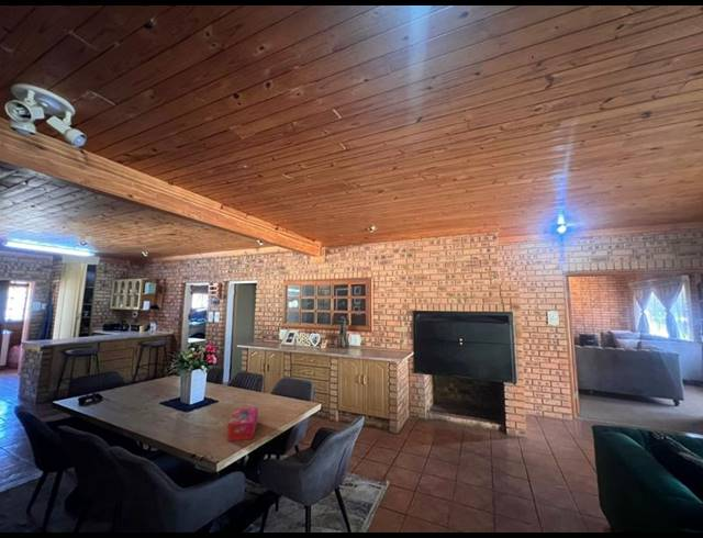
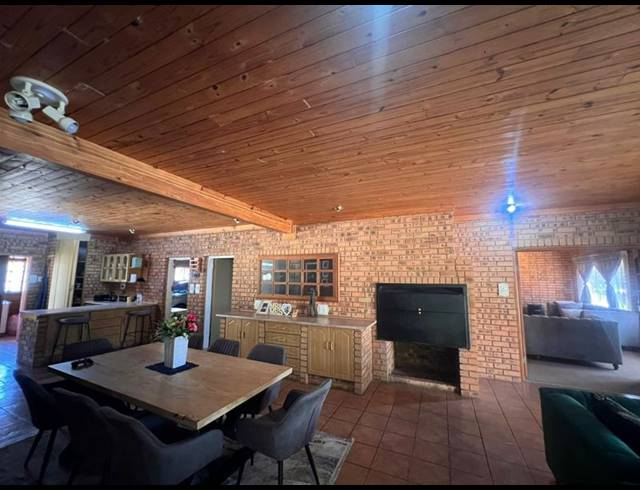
- tissue box (243, 423)
